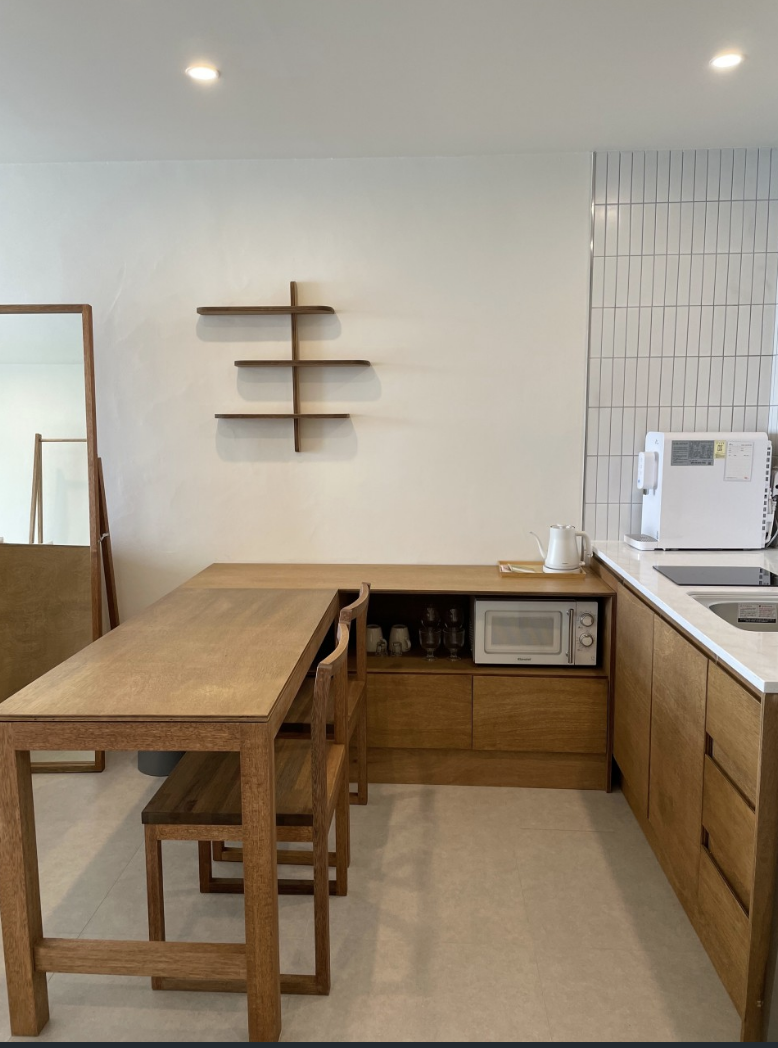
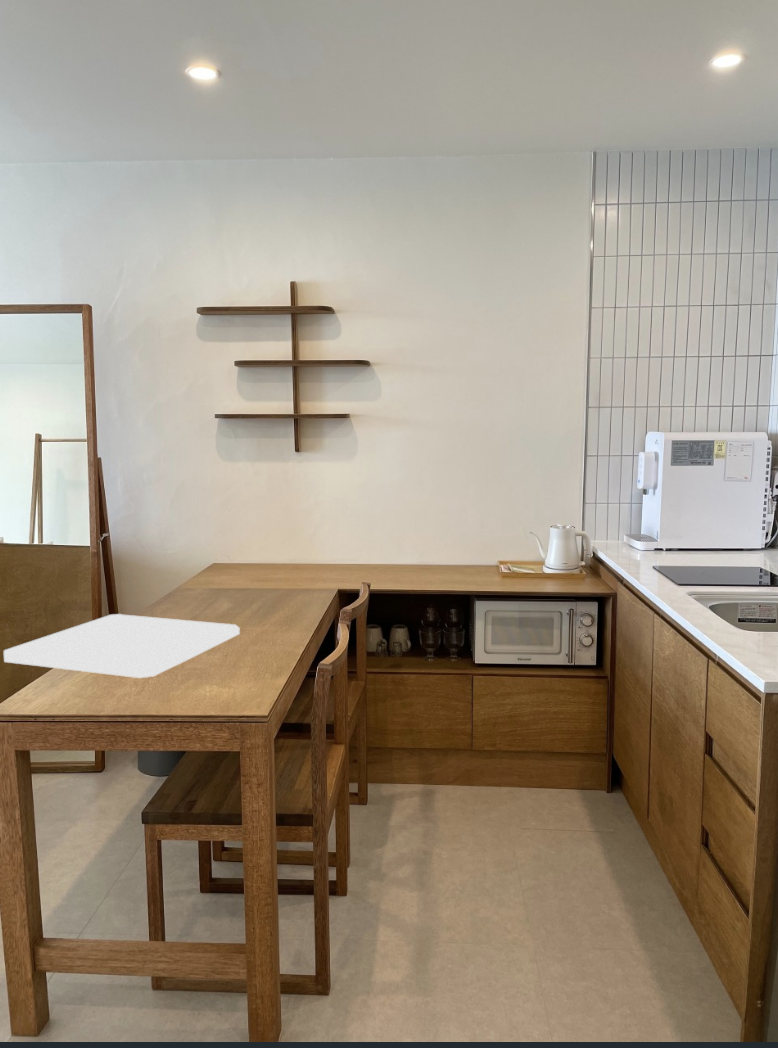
+ placemat (128, 640)
